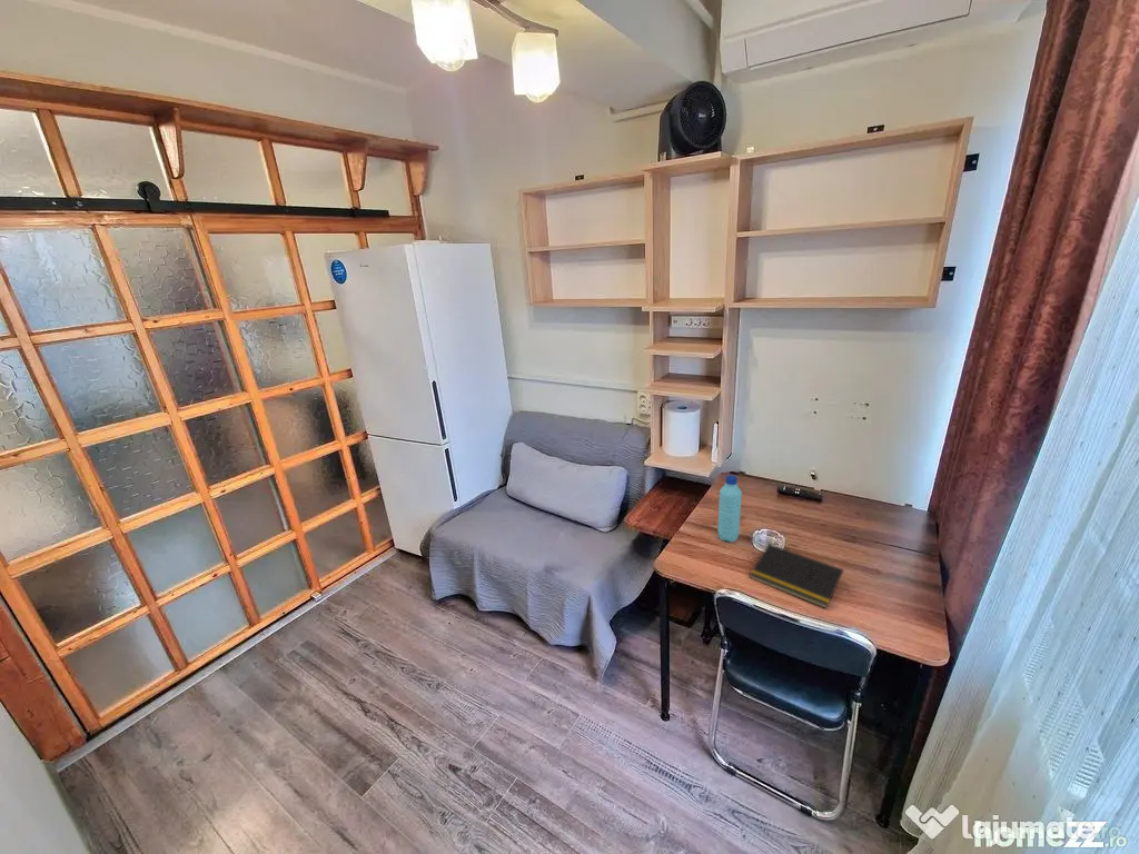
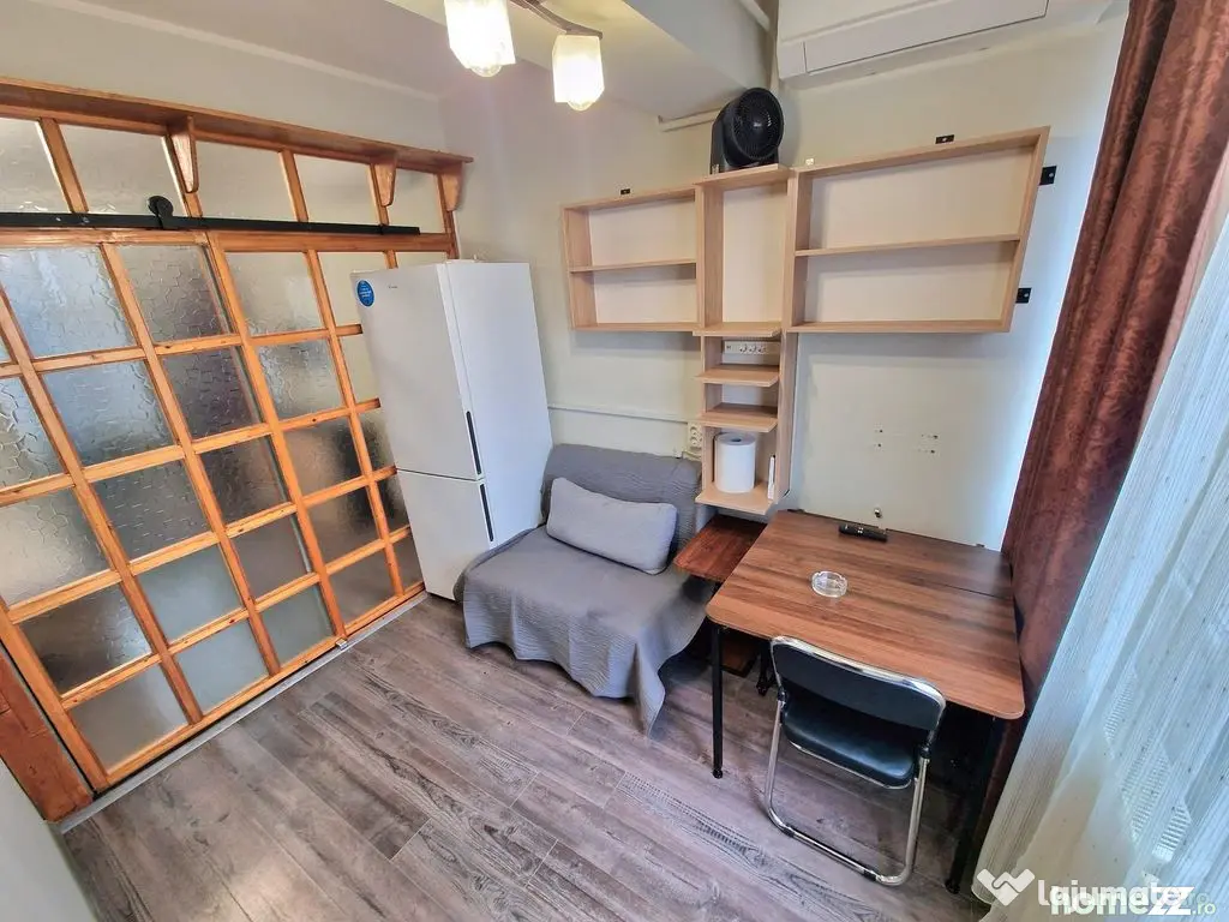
- notepad (795, 573)
- water bottle (730, 508)
